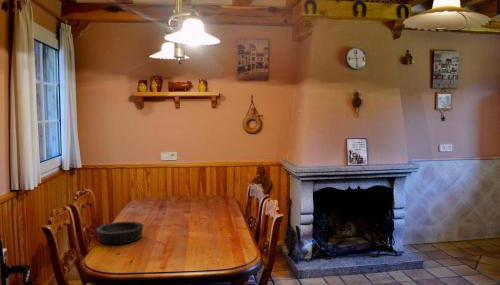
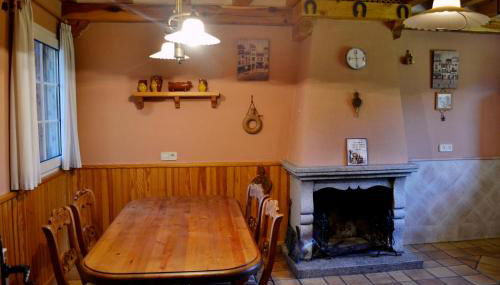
- bowl (120, 232)
